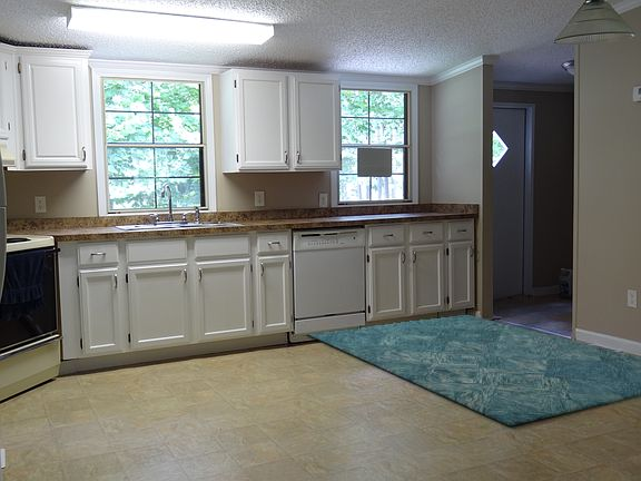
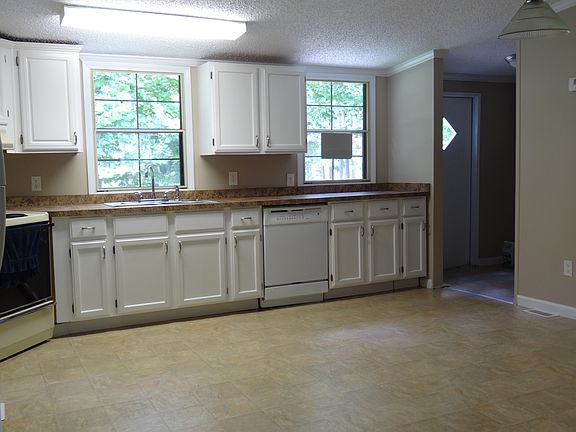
- rug (473, 350)
